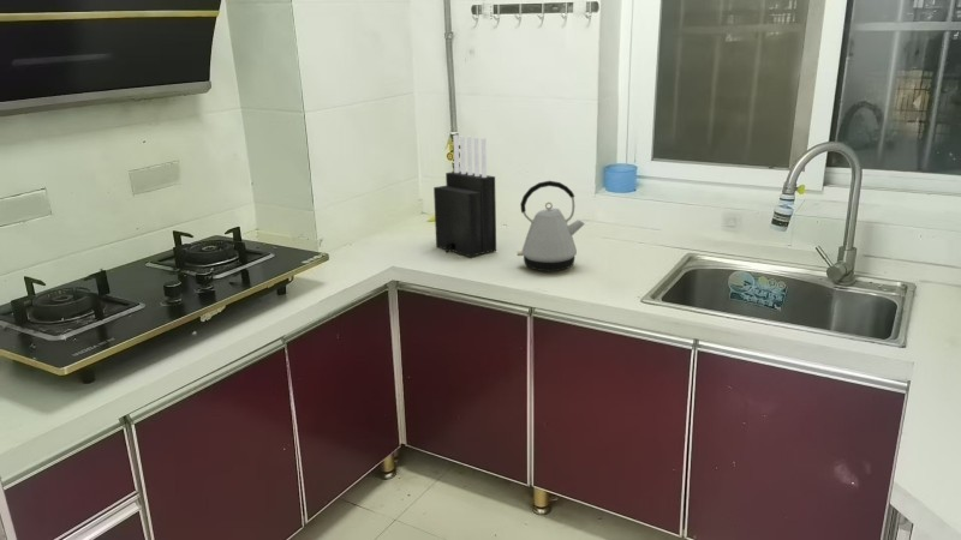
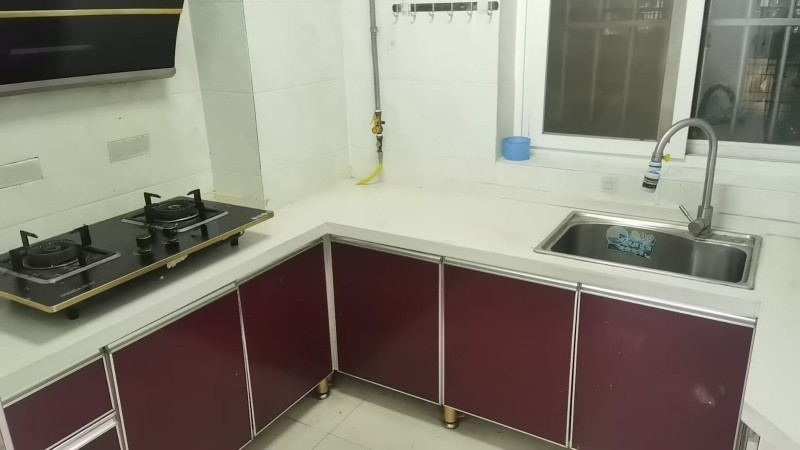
- knife block (461, 194)
- kettle (550, 223)
